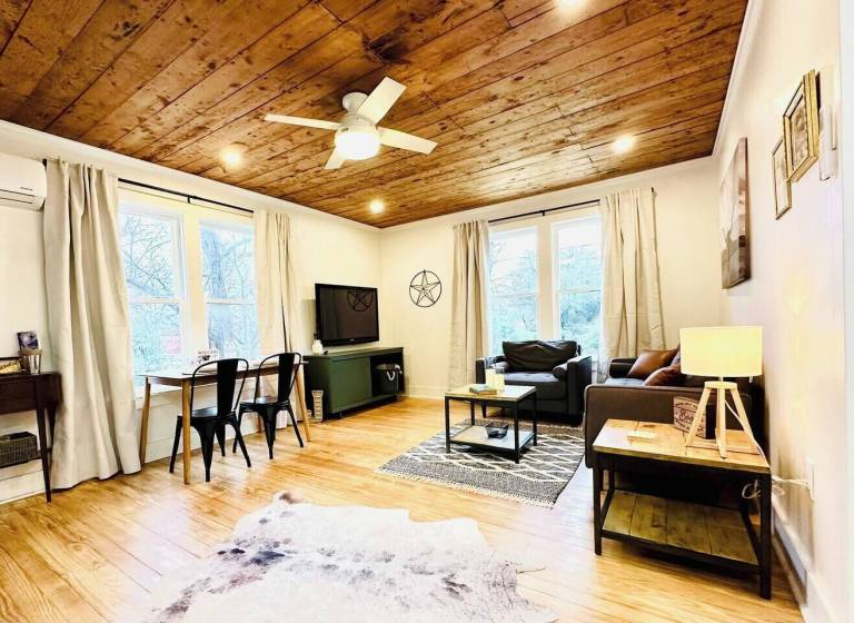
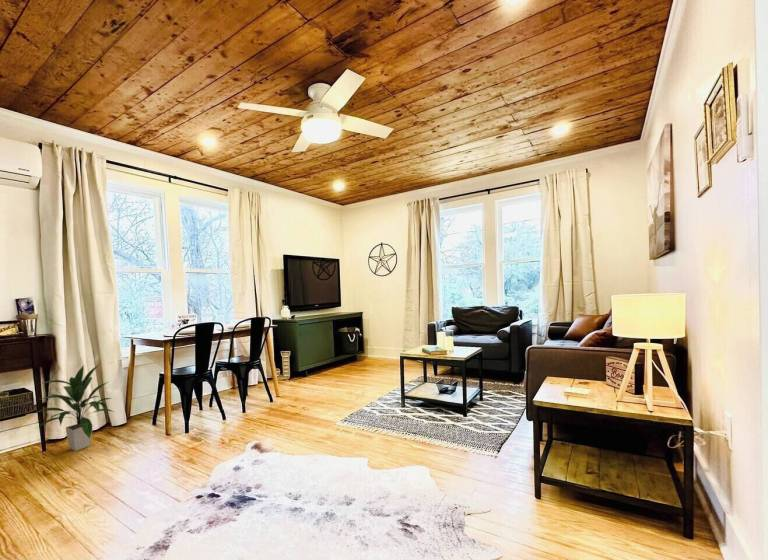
+ indoor plant (77, 407)
